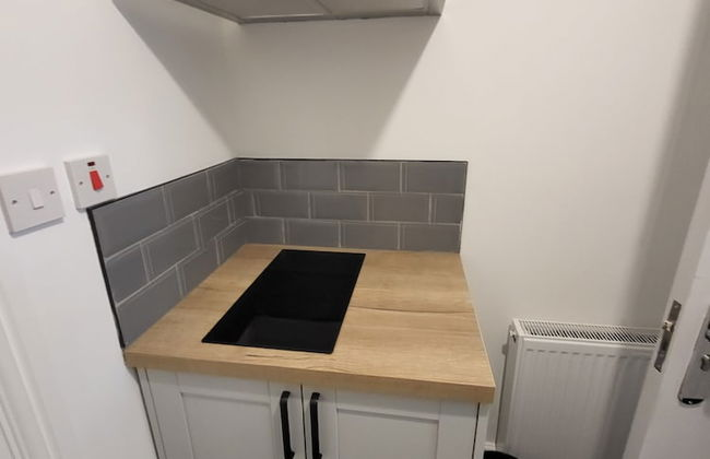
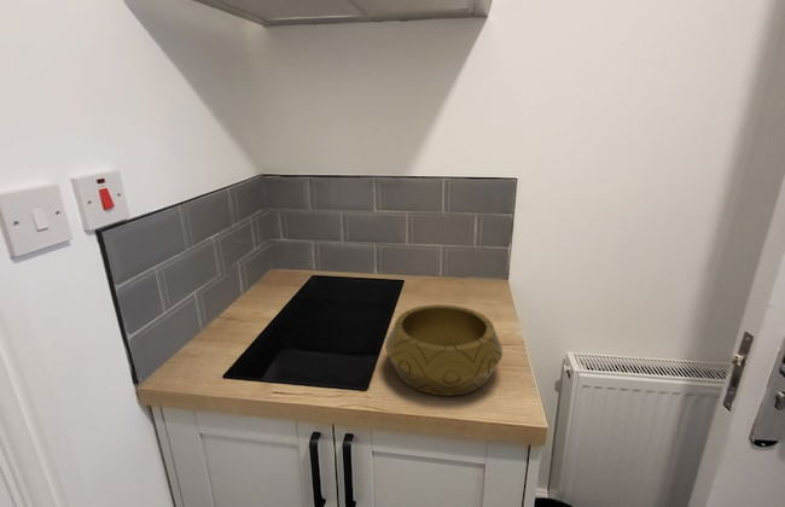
+ decorative bowl (442, 345)
